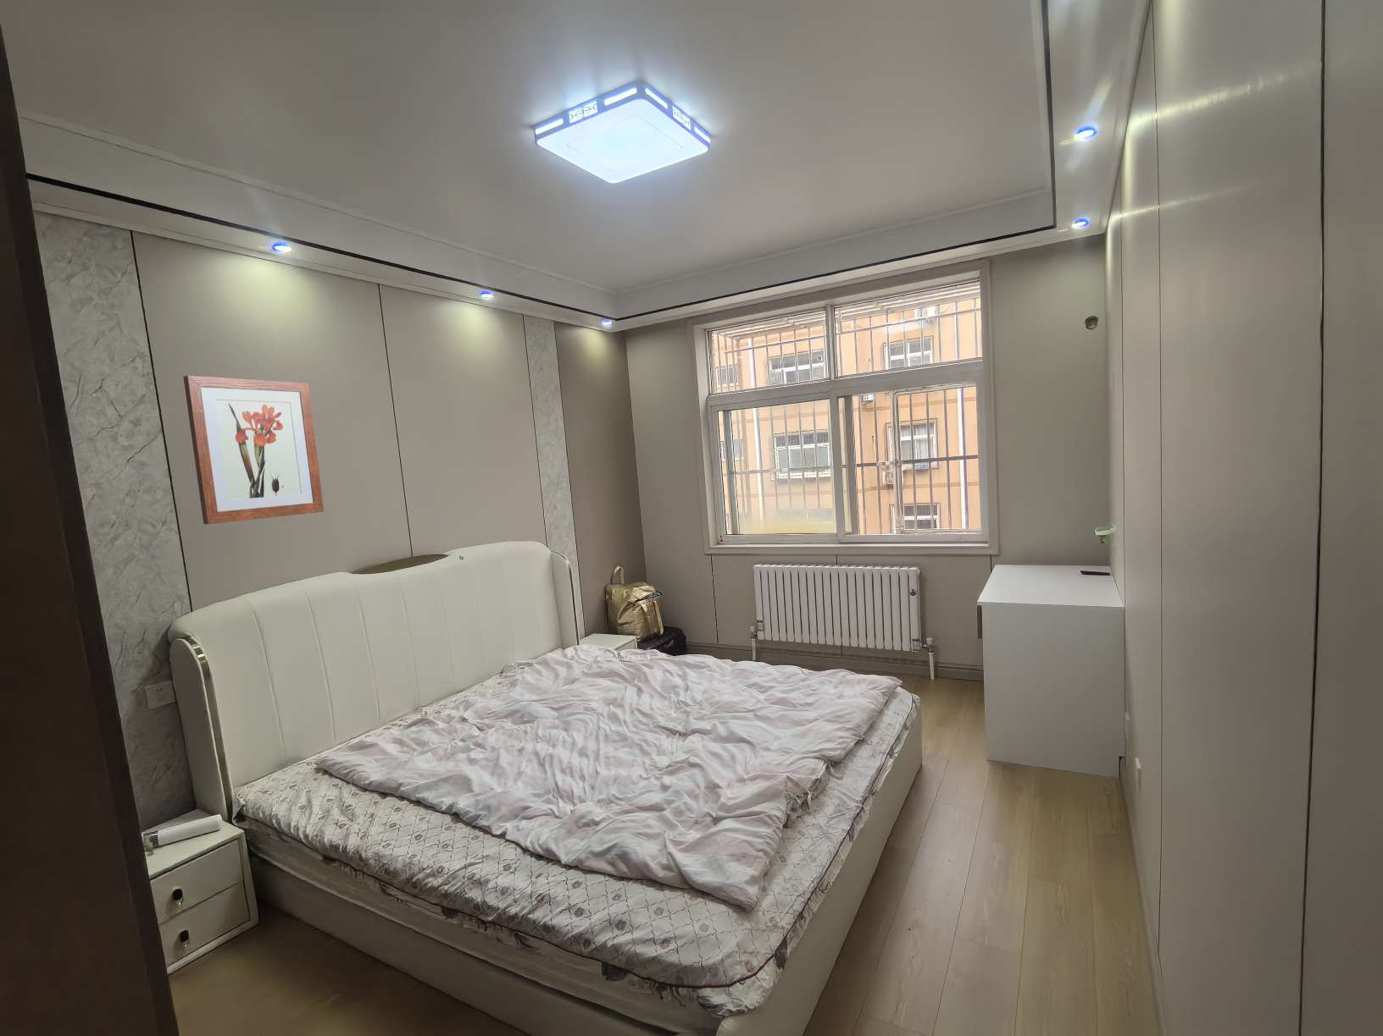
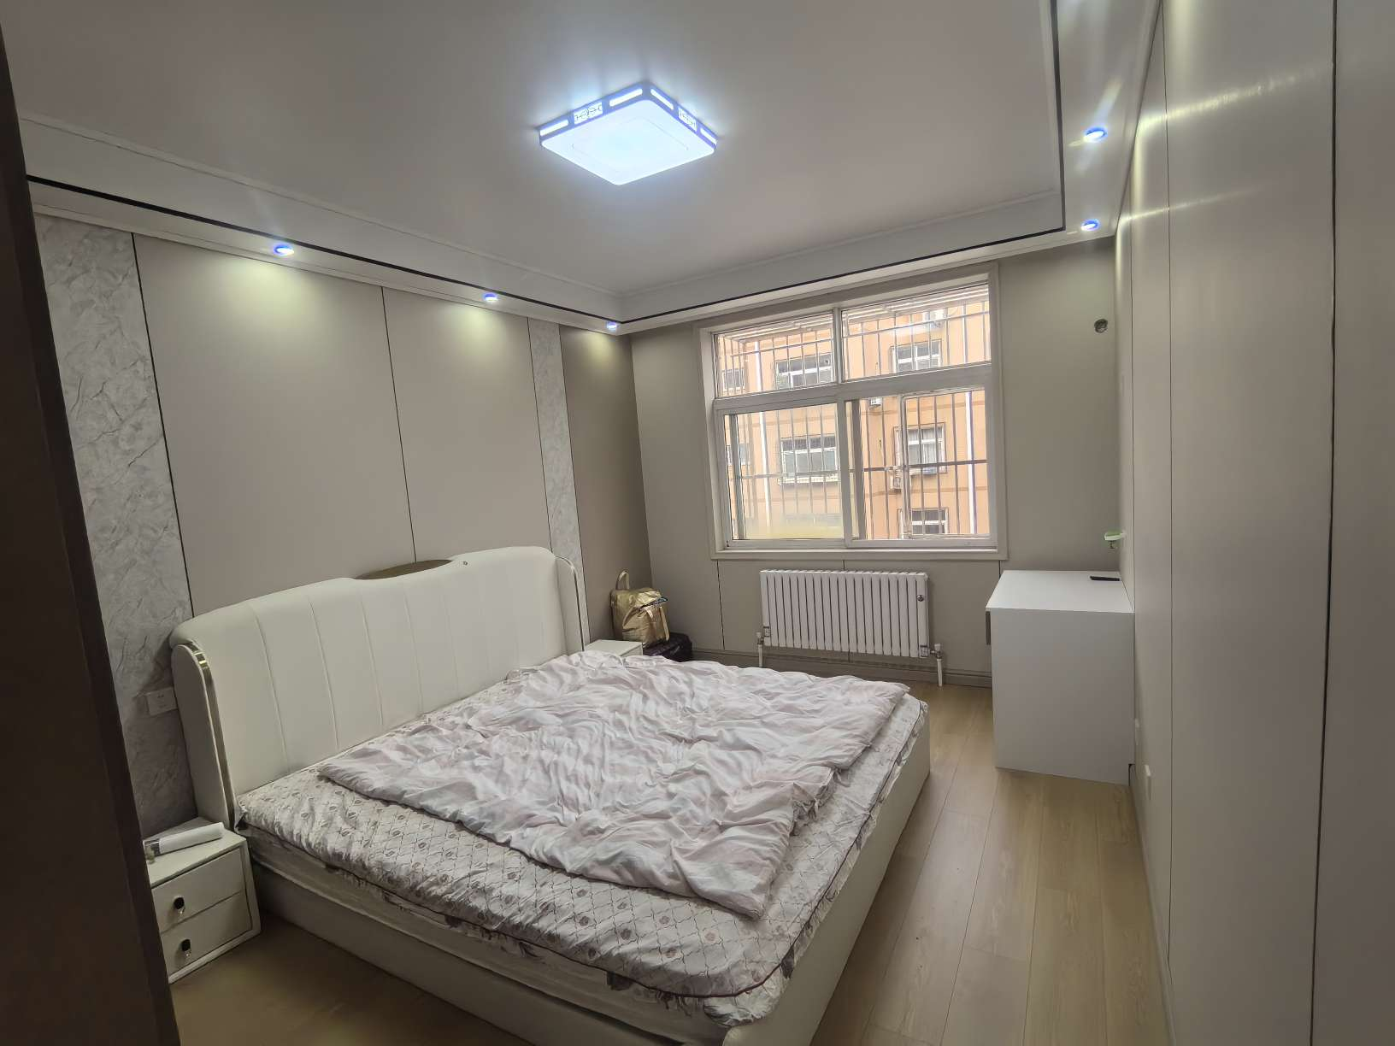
- wall art (258, 449)
